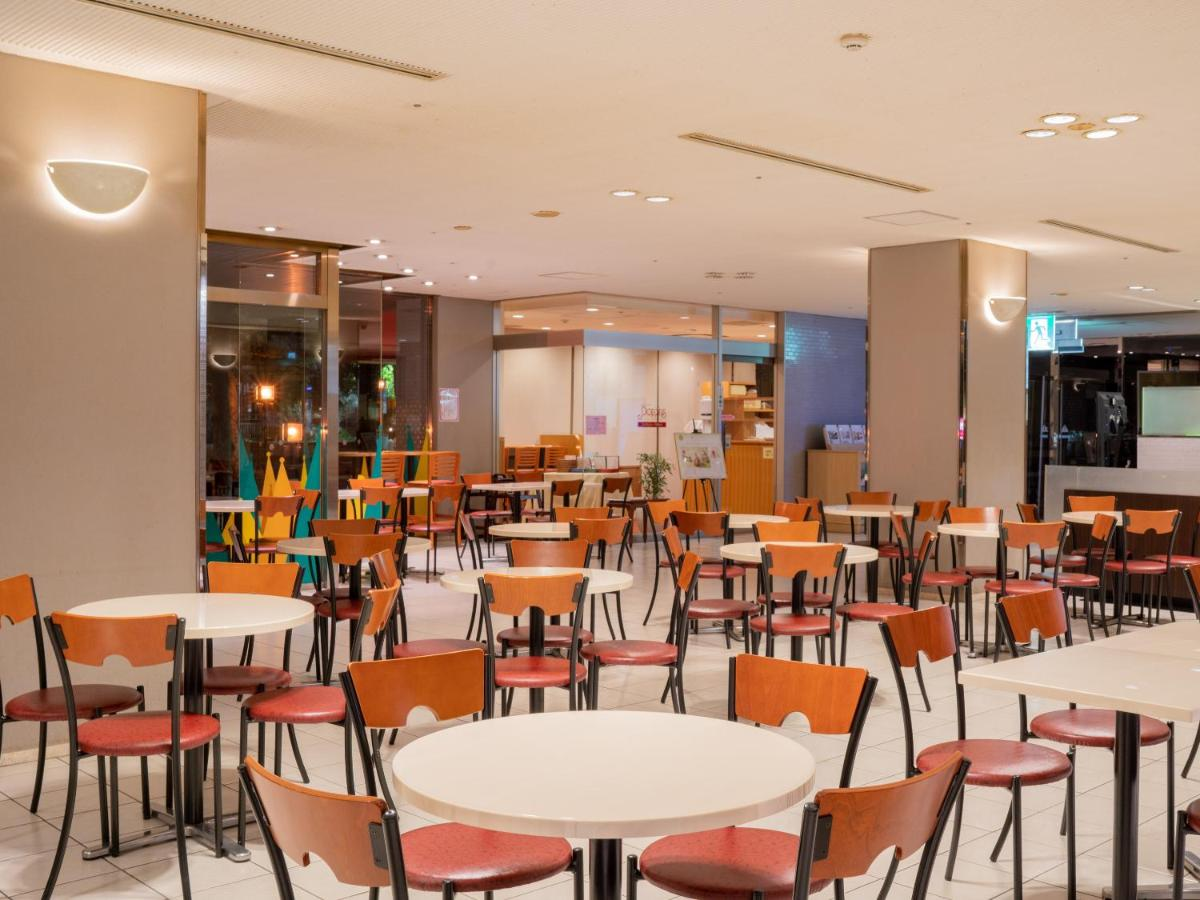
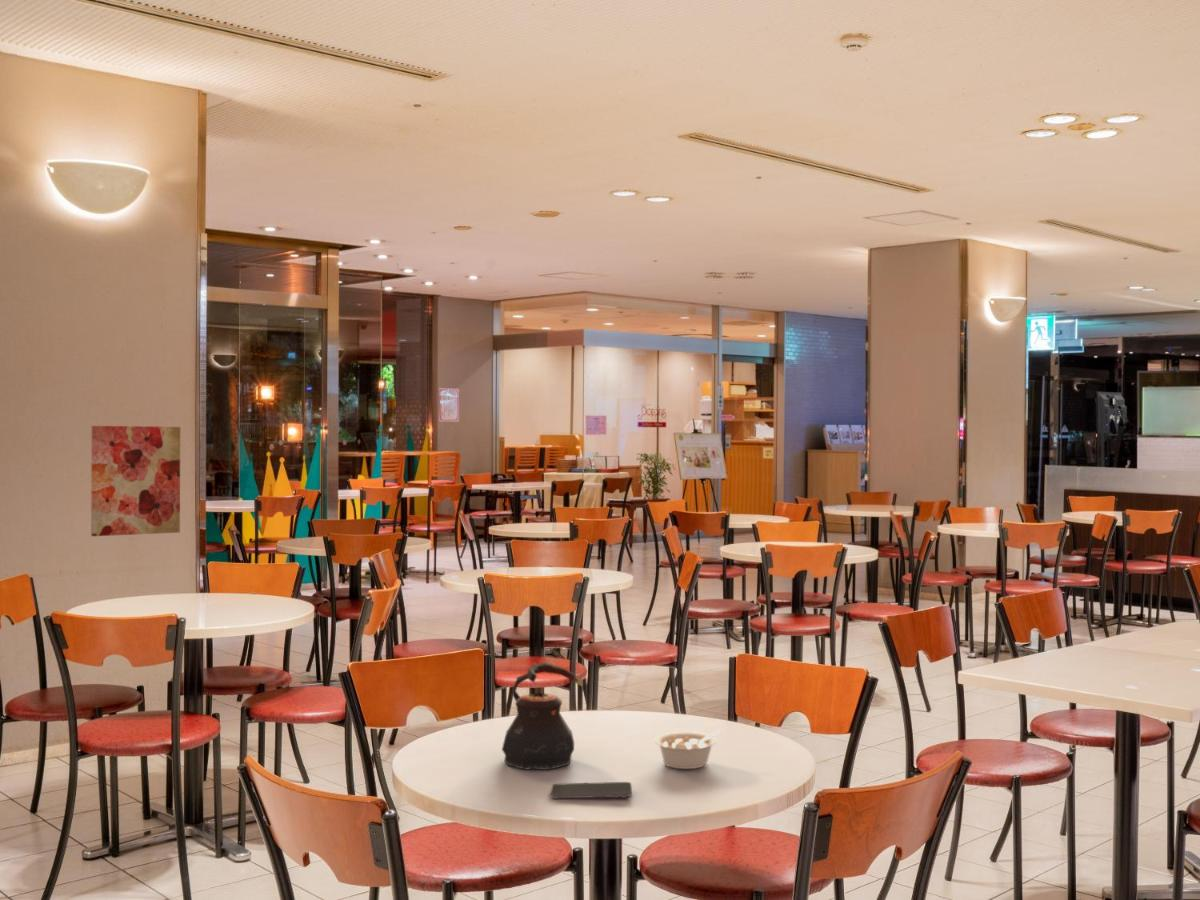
+ legume (686, 748)
+ teapot (537, 711)
+ smartphone (591, 790)
+ wall art (136, 480)
